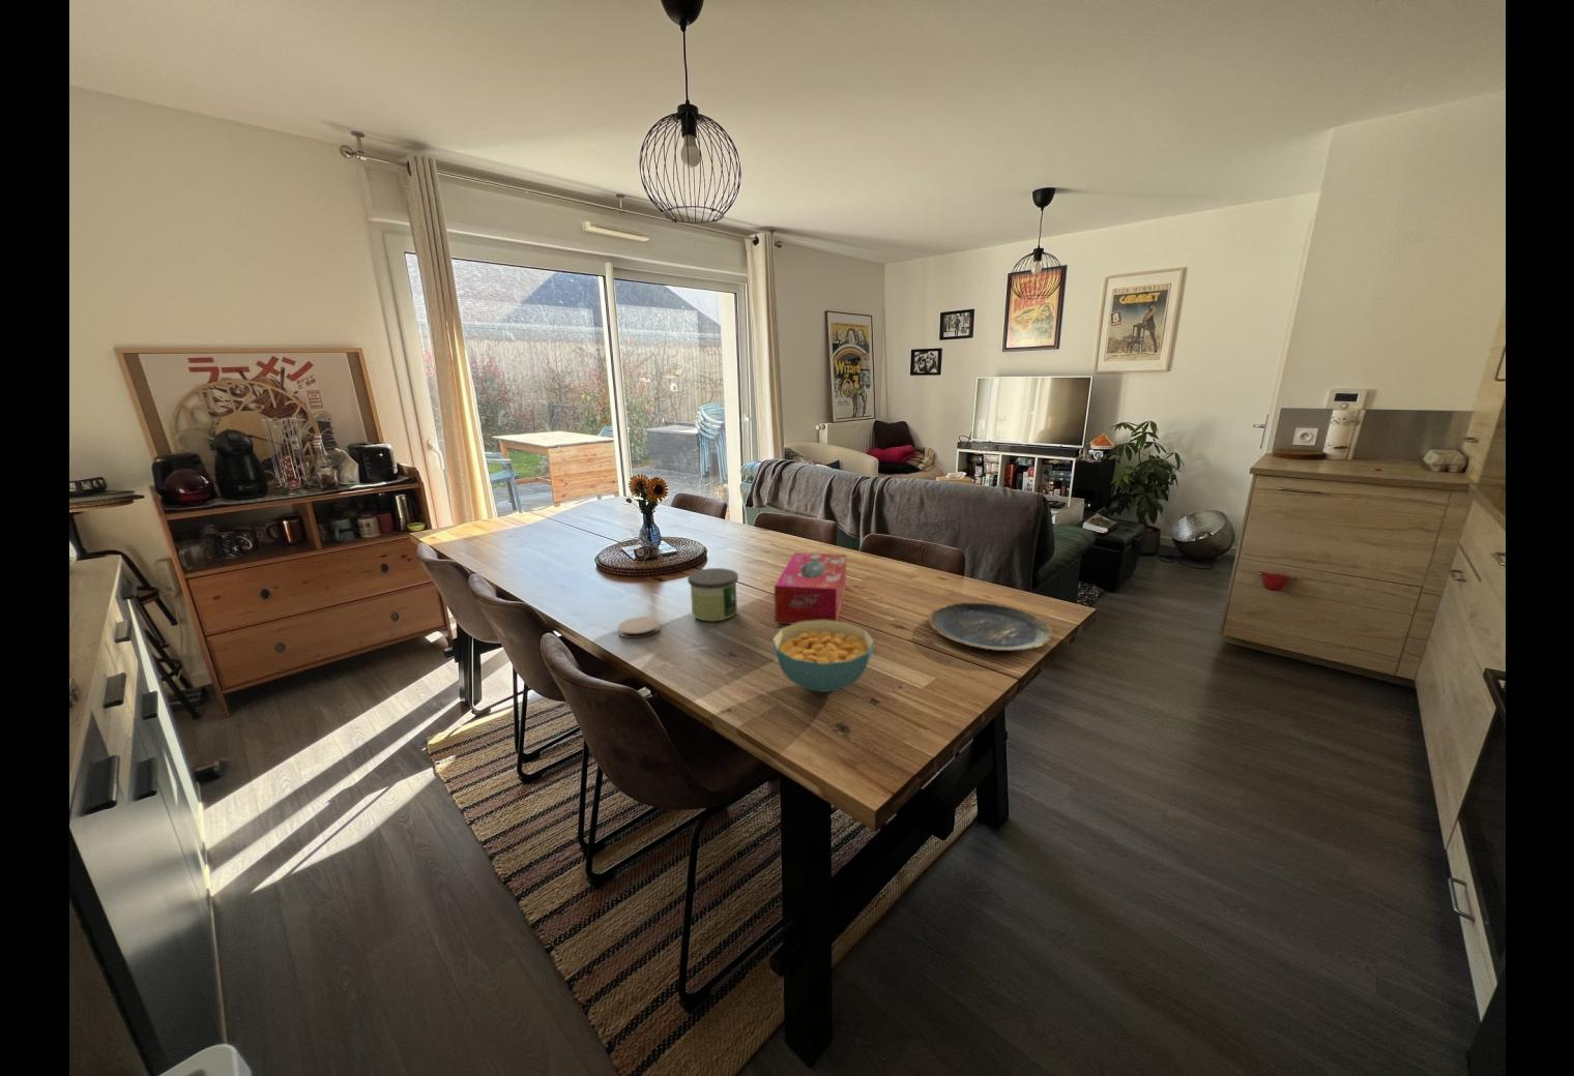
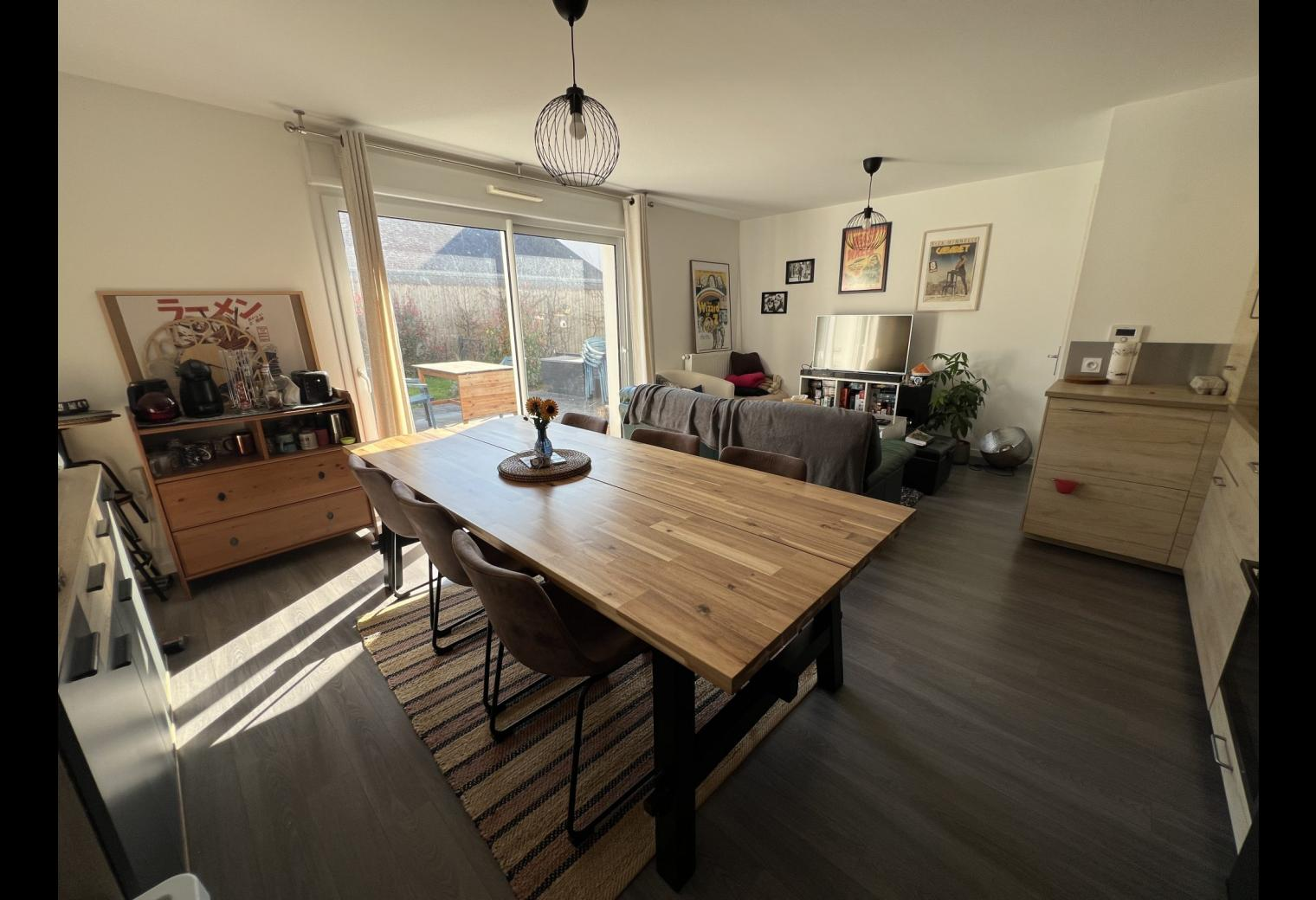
- coaster (639, 626)
- candle (714, 595)
- tissue box (813, 586)
- cereal bowl (822, 662)
- plate (988, 626)
